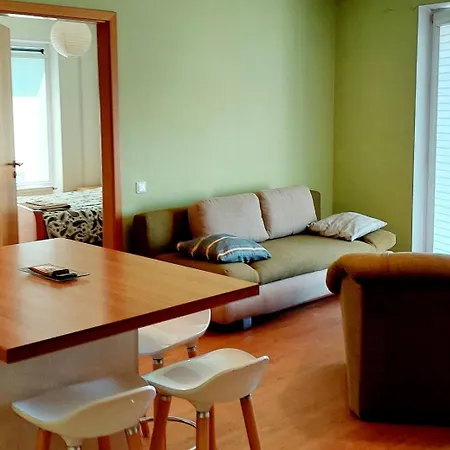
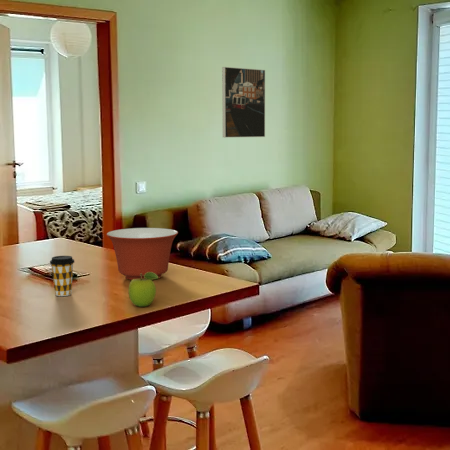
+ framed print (244, 103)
+ mixing bowl (143, 254)
+ coffee cup (62, 275)
+ fruit (144, 289)
